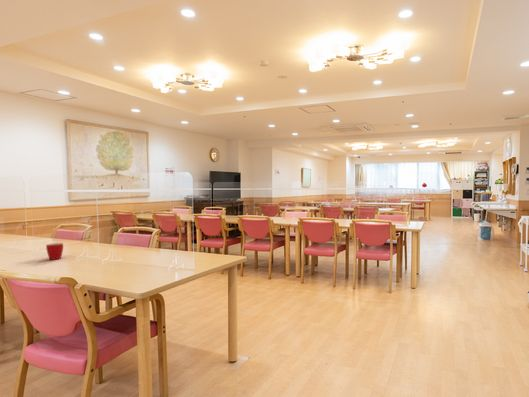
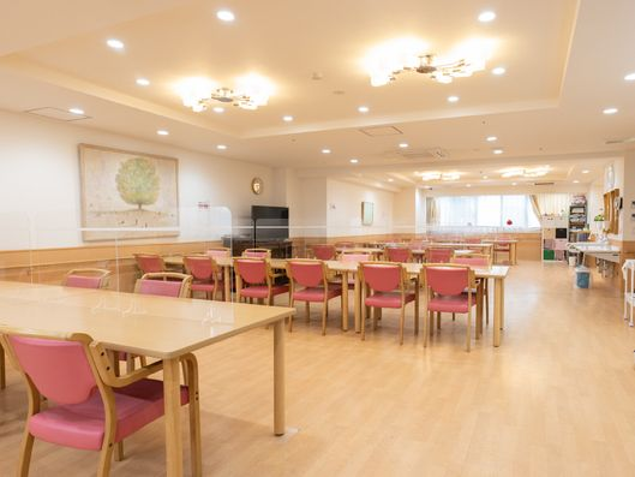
- mug (55, 250)
